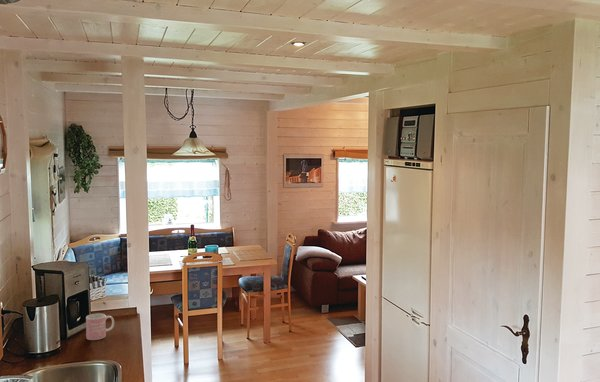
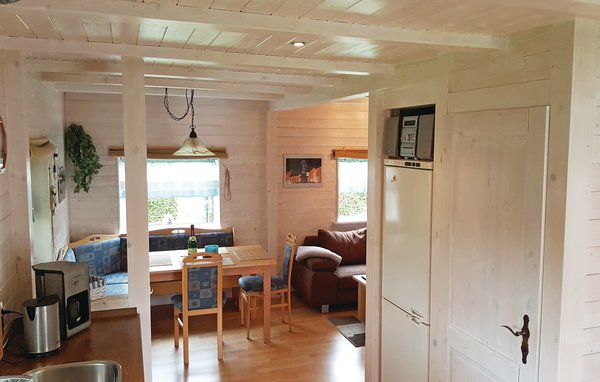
- mug (99, 325)
